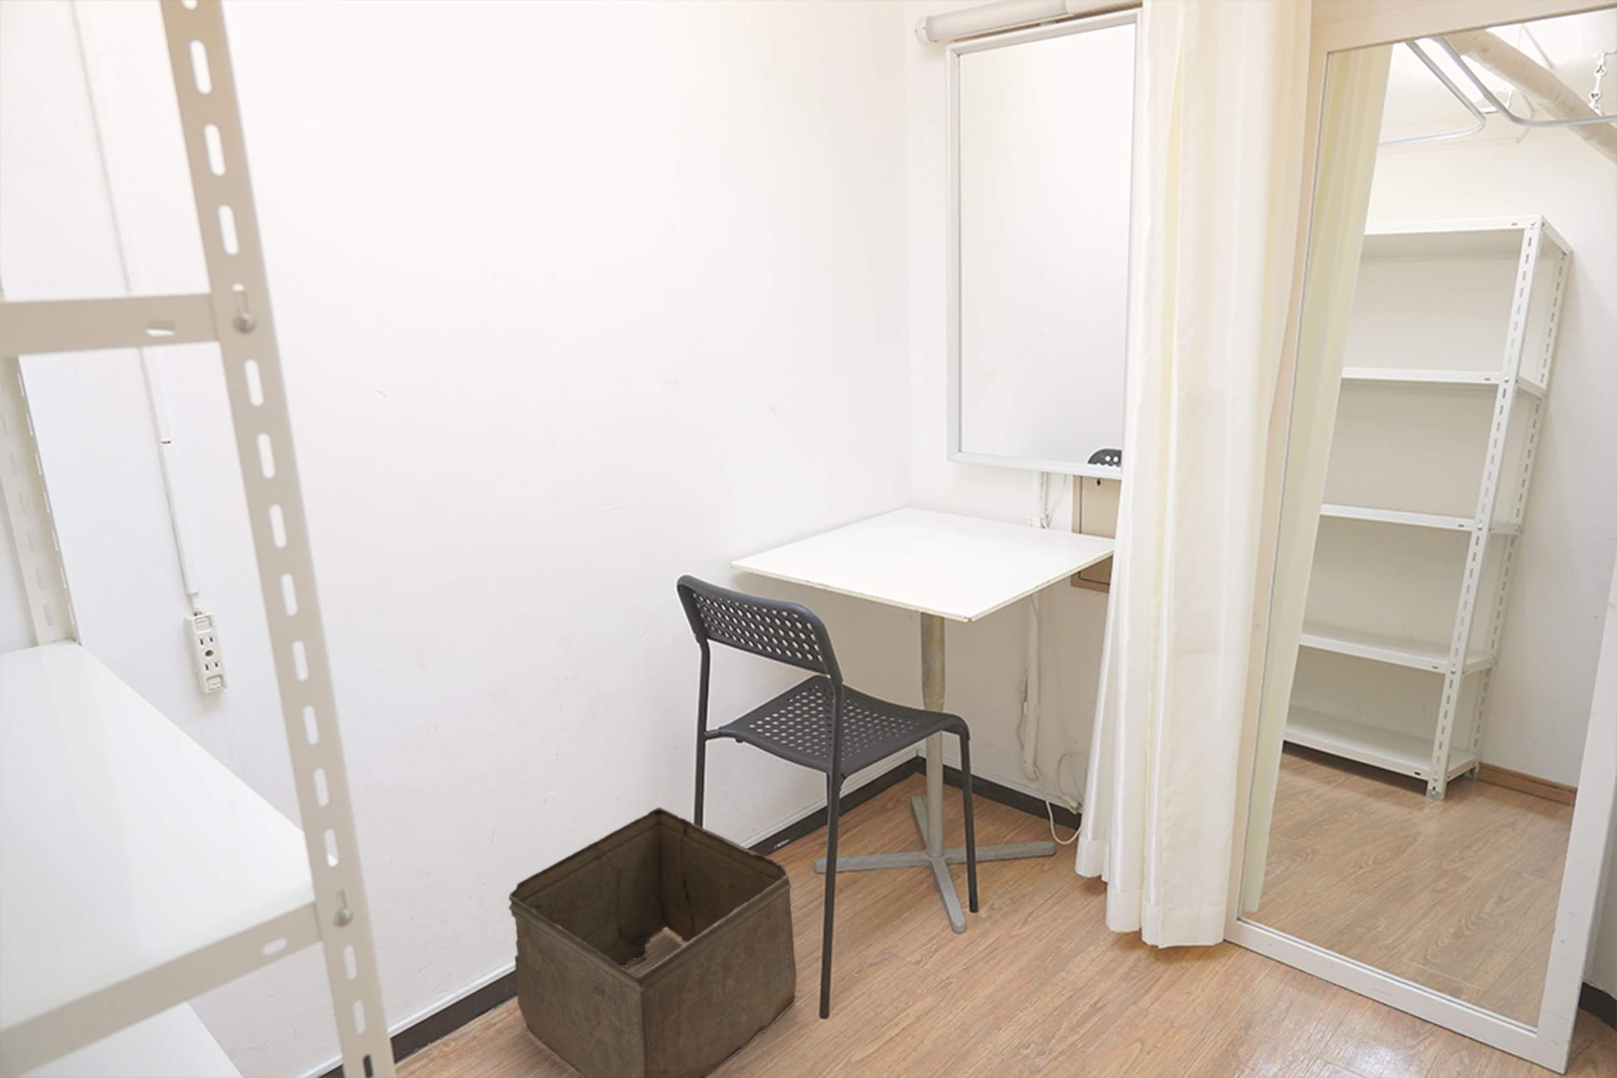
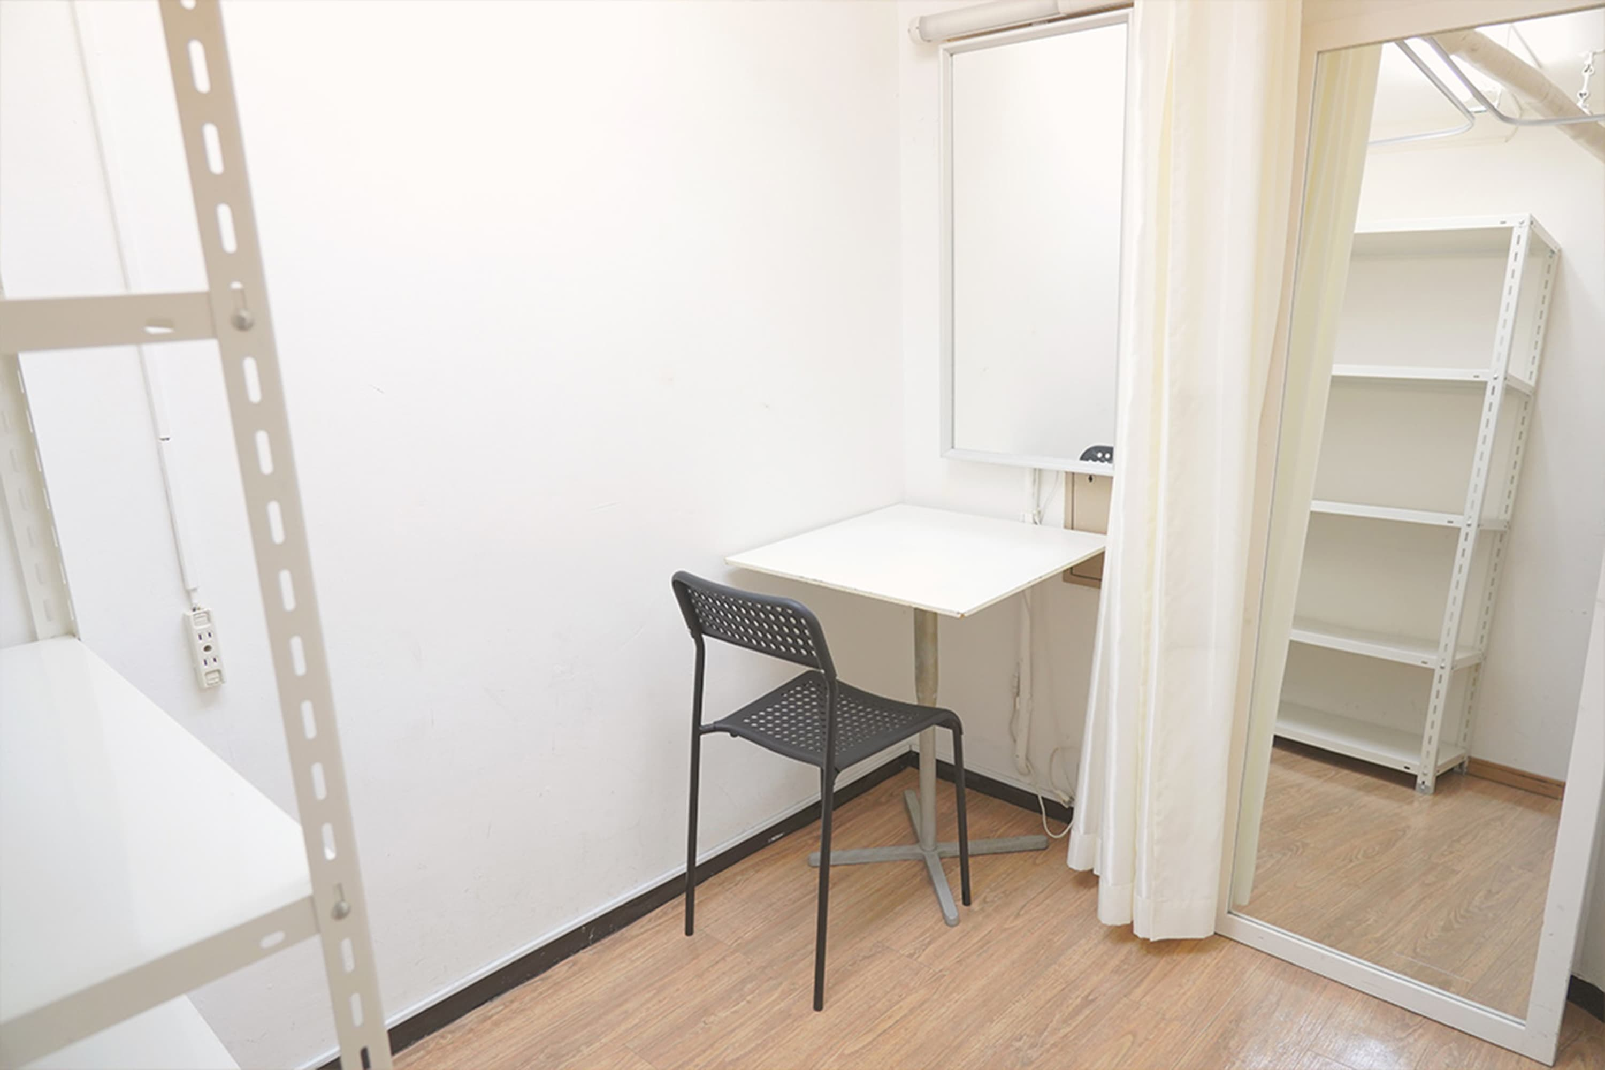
- storage bin (651, 942)
